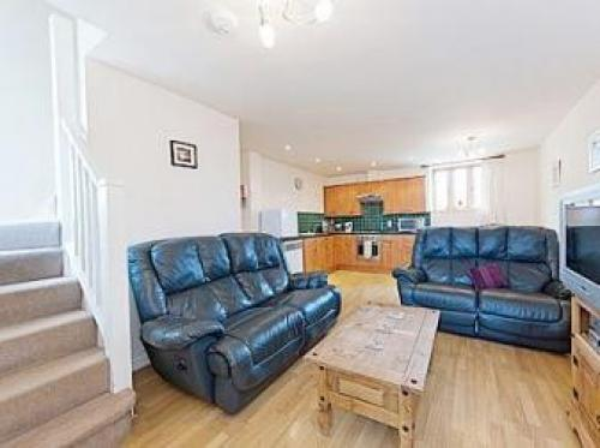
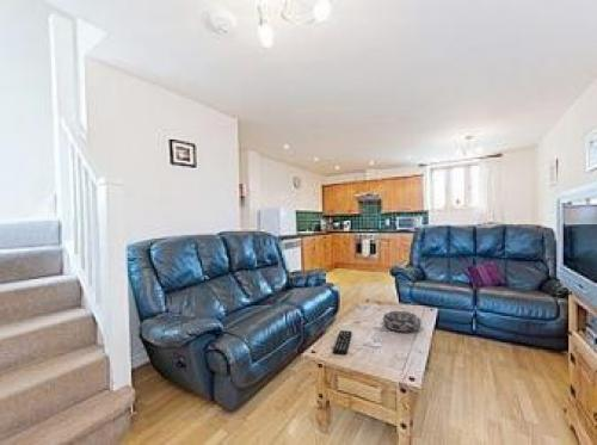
+ remote control (343, 340)
+ decorative bowl (401, 321)
